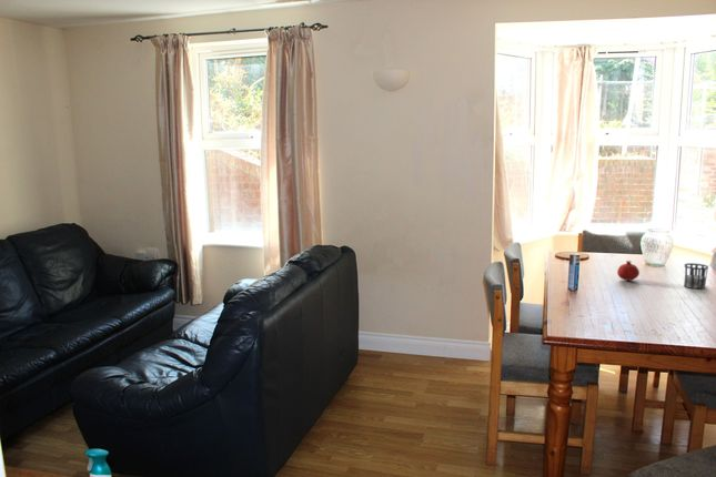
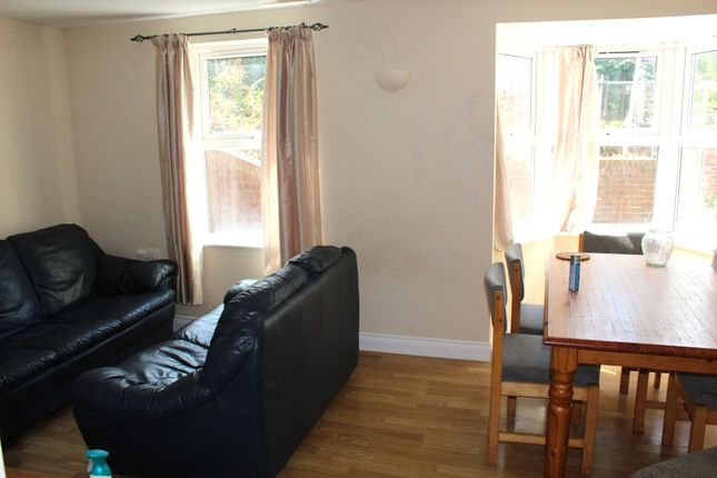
- cup (695, 275)
- fruit (628, 270)
